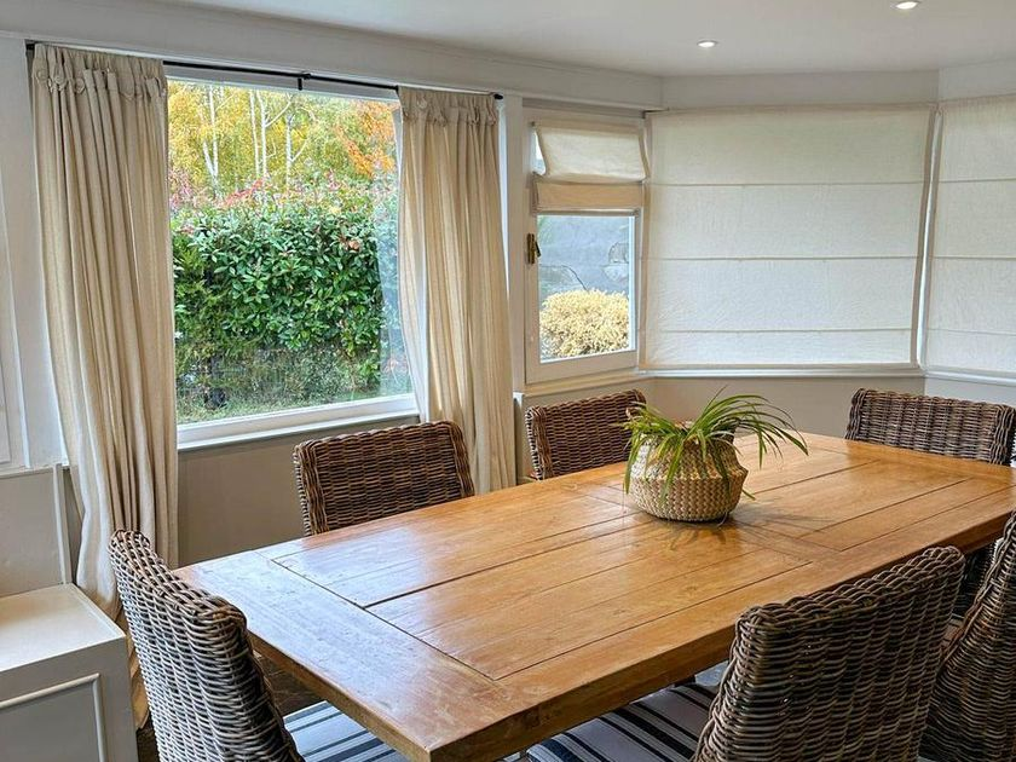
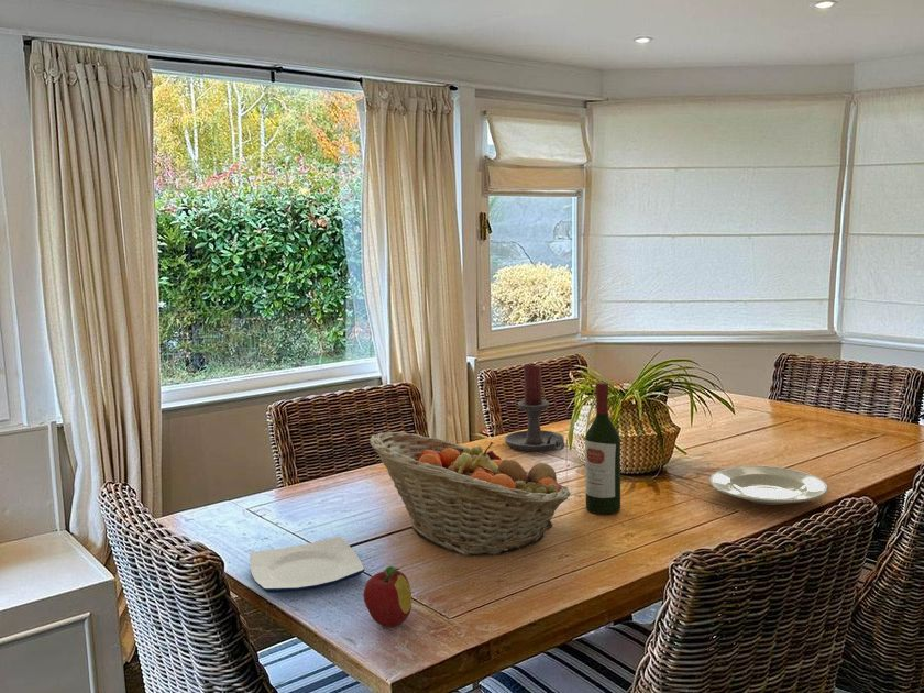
+ candle holder (538, 405)
+ wine bottle (602, 446)
+ fruit basket (466, 482)
+ plate (767, 488)
+ plate (305, 566)
+ apple (387, 595)
